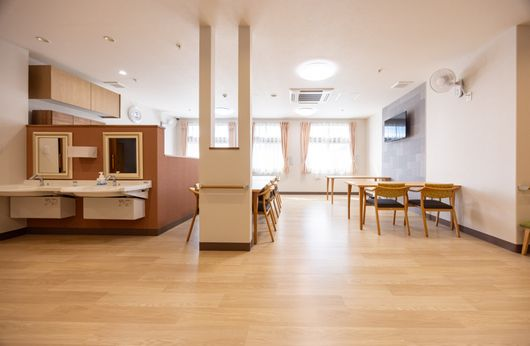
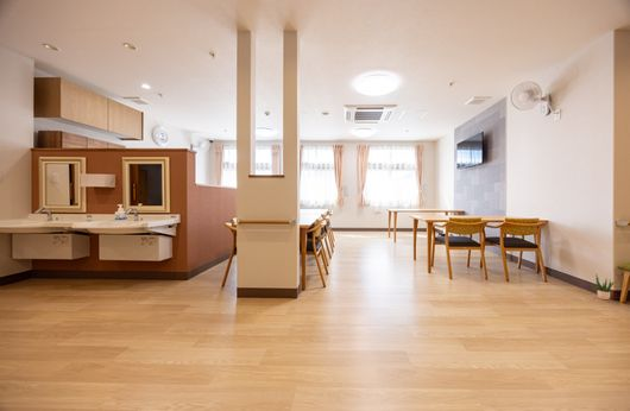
+ potted plant (604, 286)
